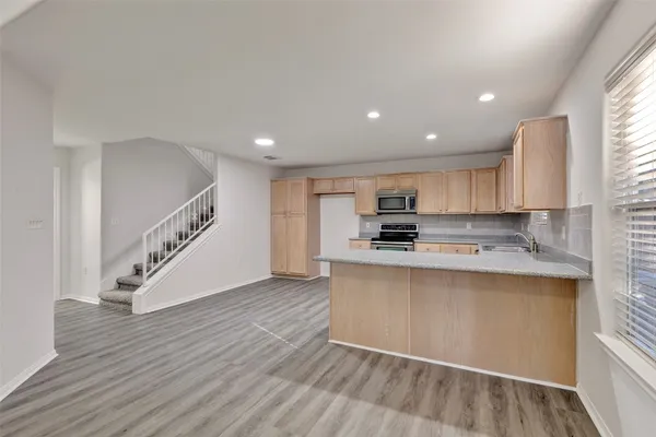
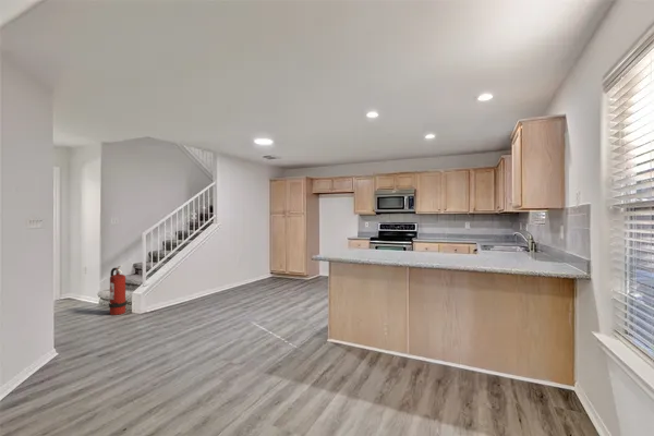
+ fire extinguisher (116, 289)
